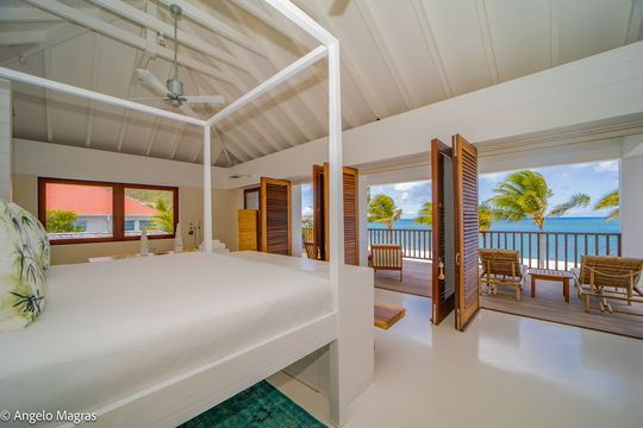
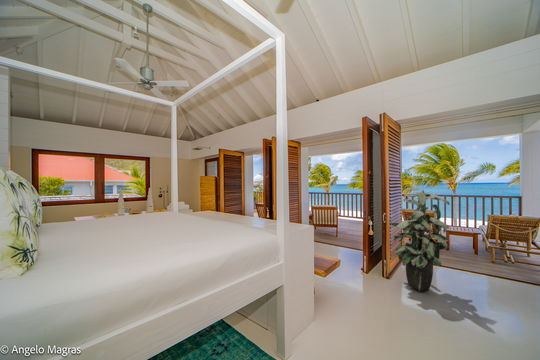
+ indoor plant (418, 236)
